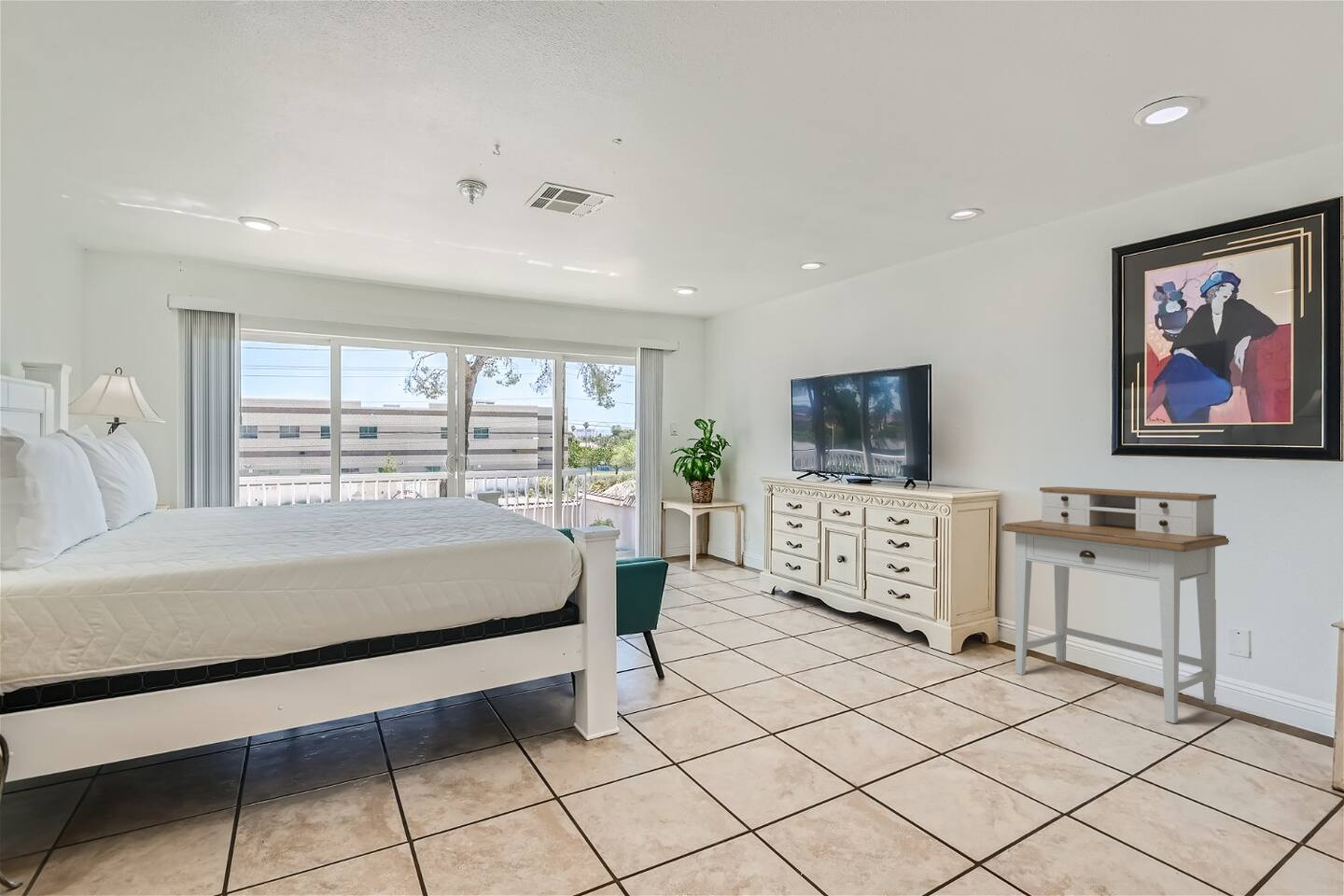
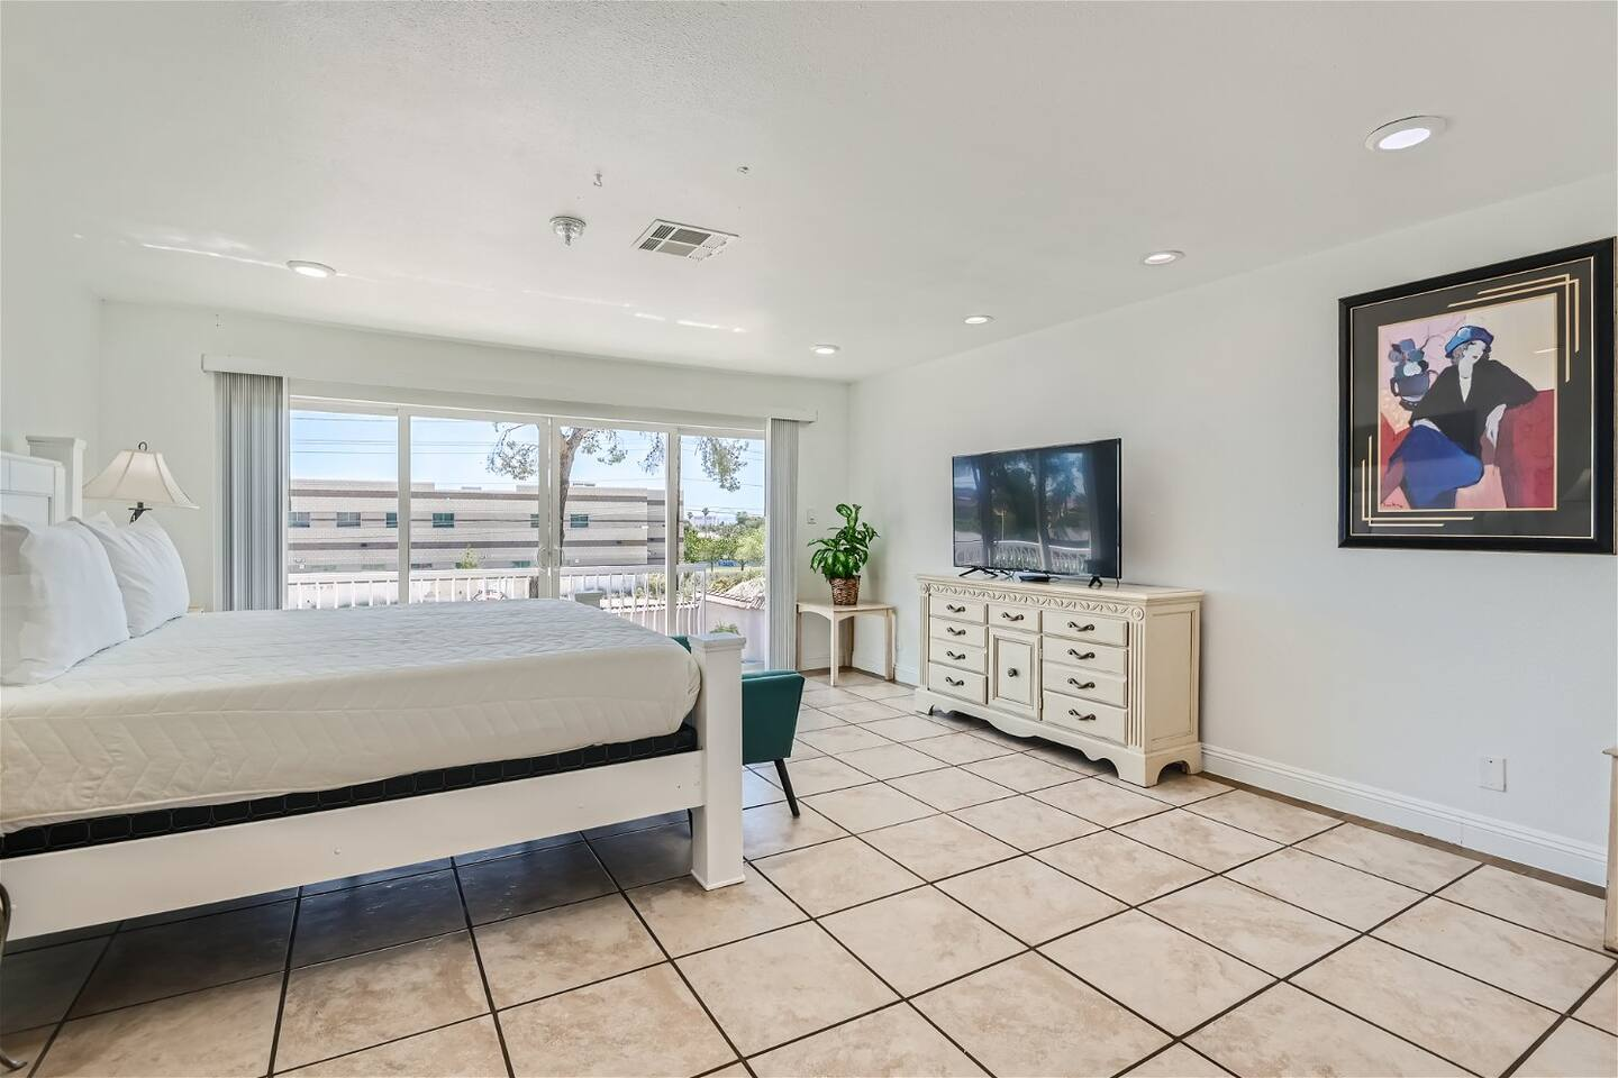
- desk (1109, 573)
